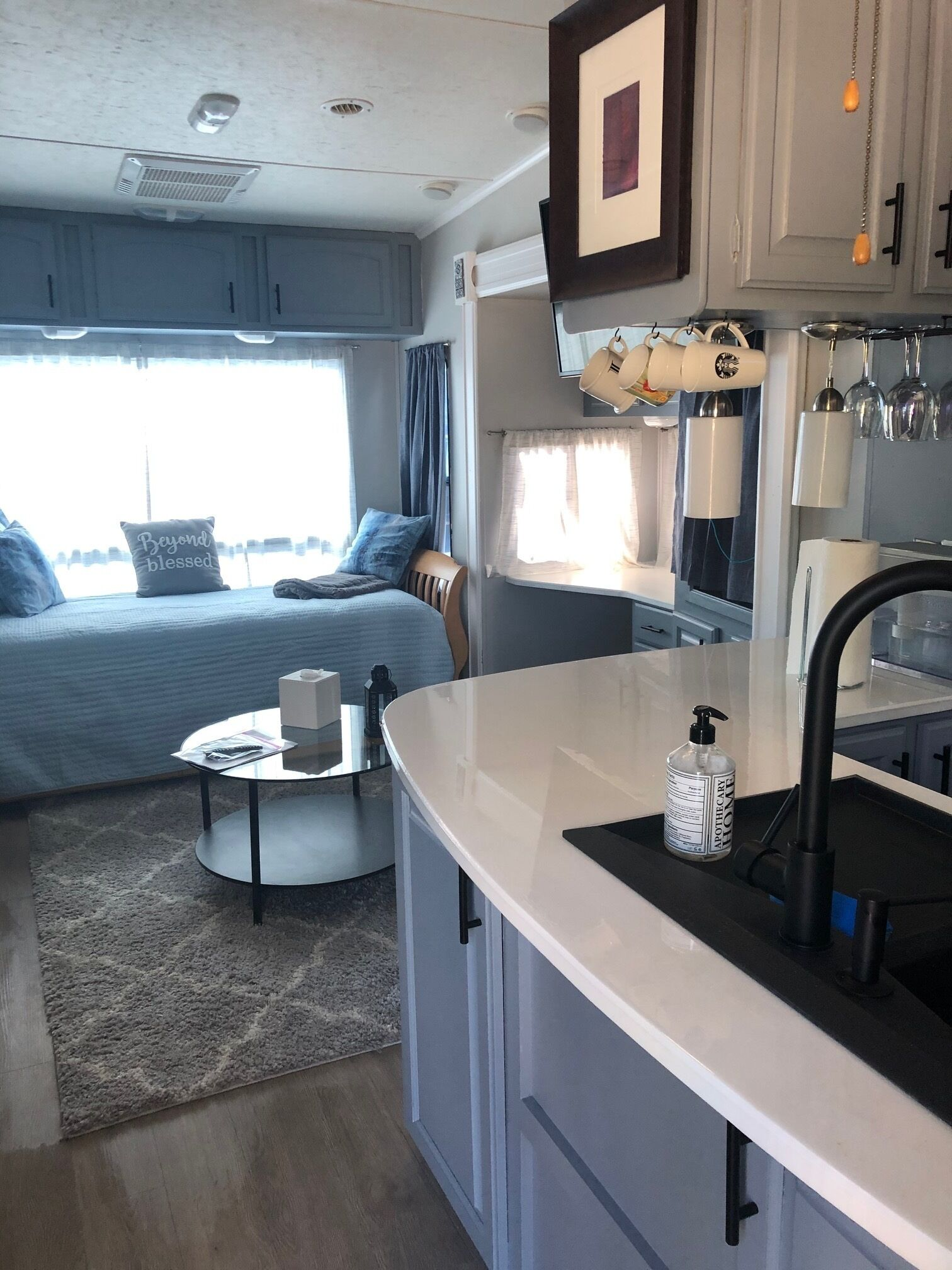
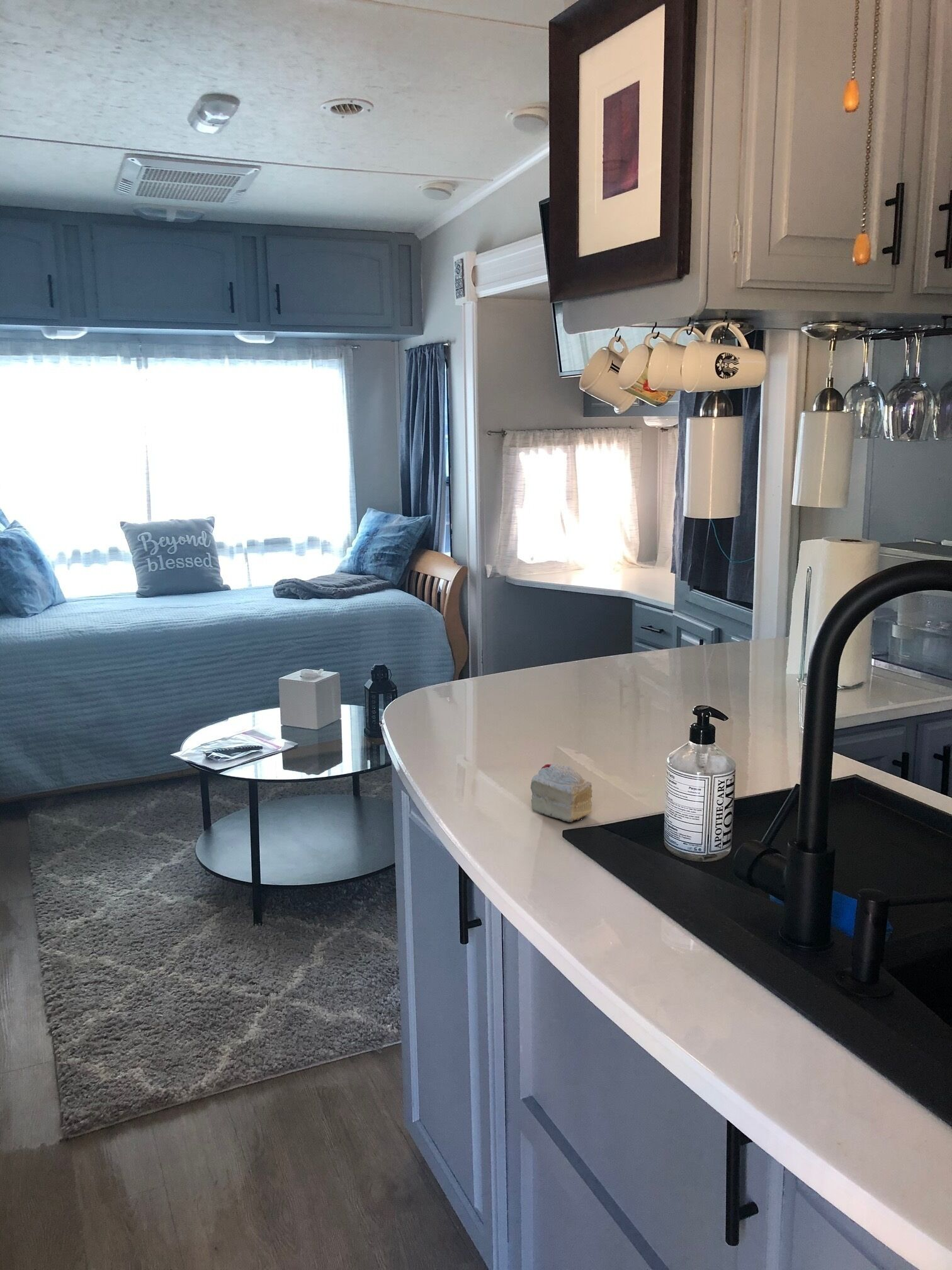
+ cake slice (561, 789)
